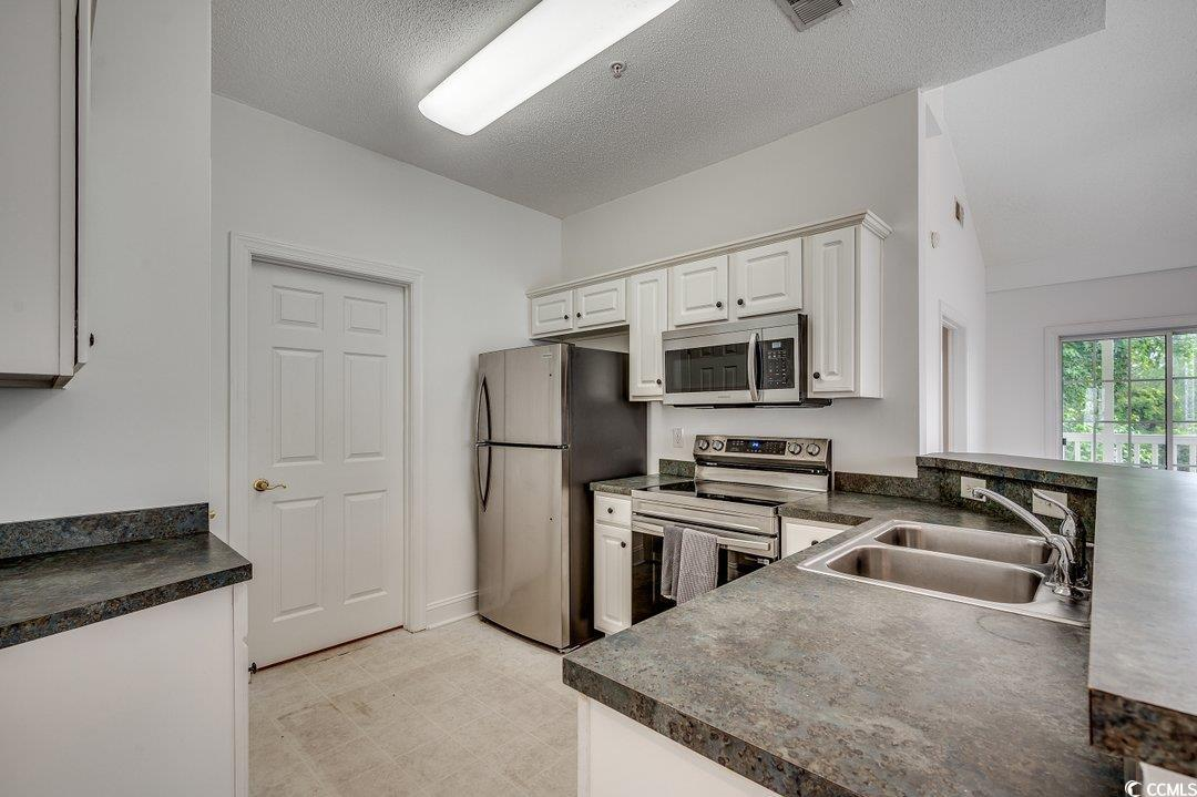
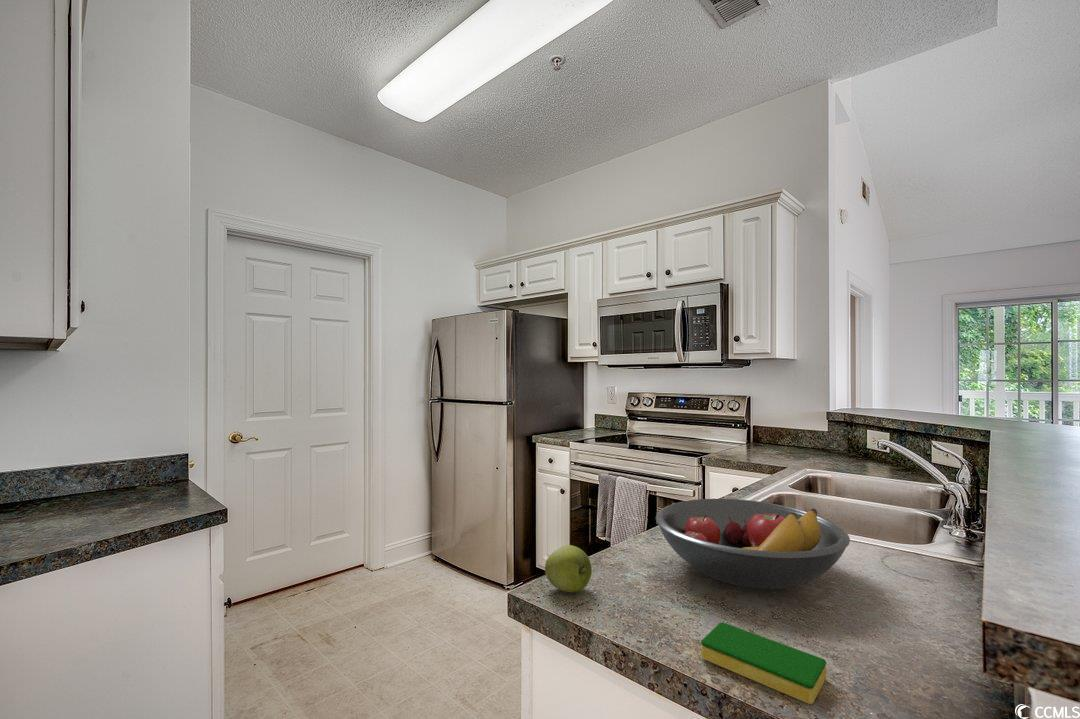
+ dish sponge (761, 658)
+ fruit bowl (746, 540)
+ apple (568, 568)
